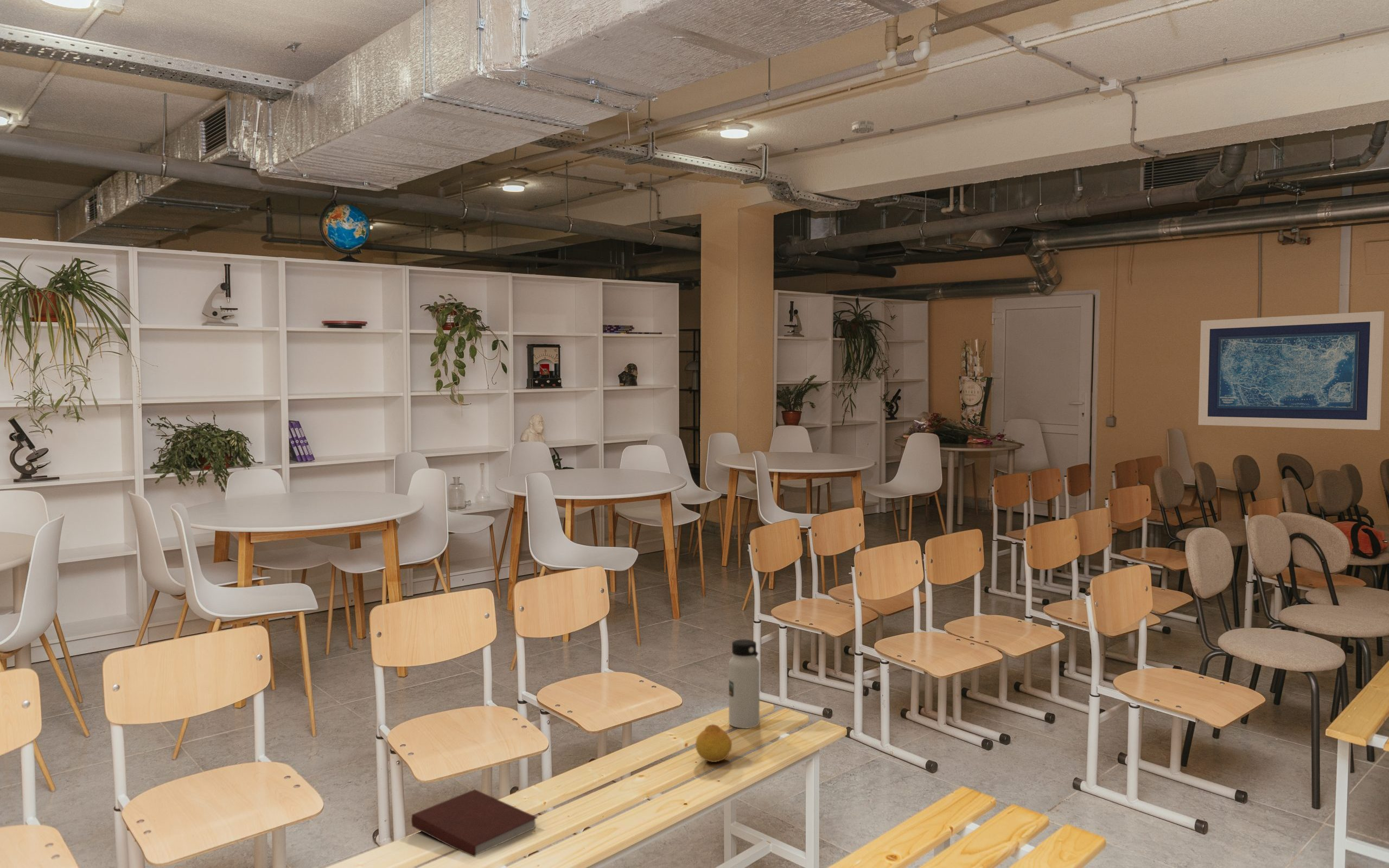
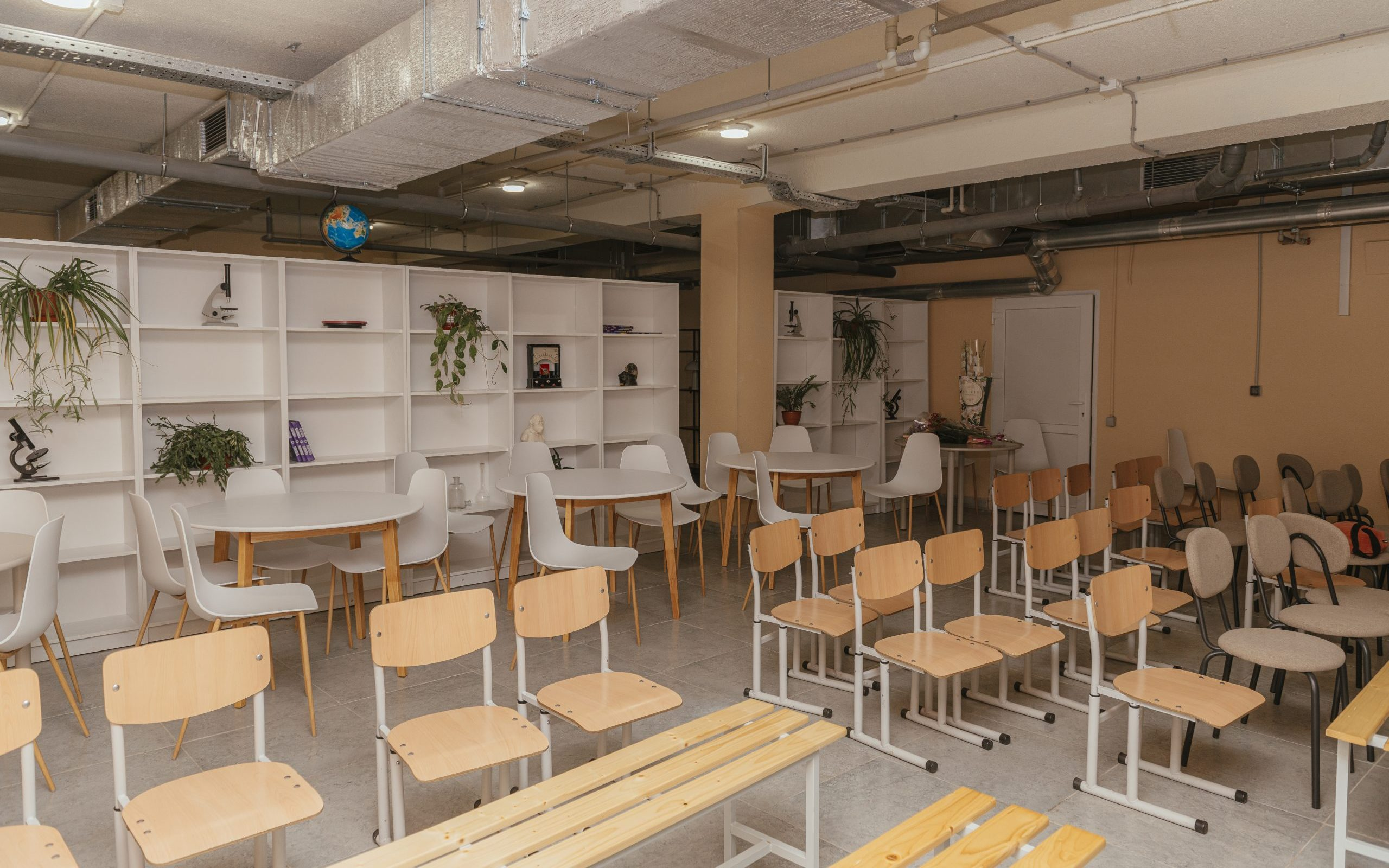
- notebook (474, 822)
- water bottle (744, 682)
- wall art (1285, 372)
- smoke detector (863, 126)
- fruit (713, 743)
